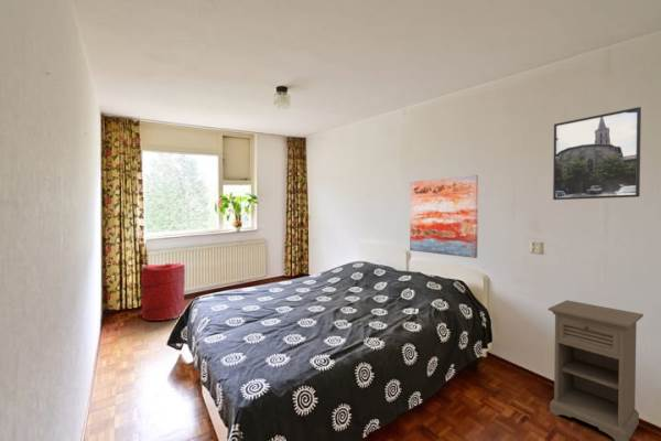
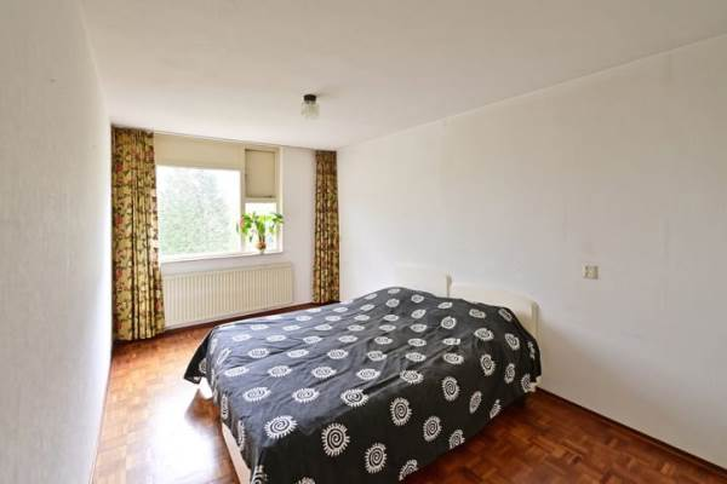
- wall art (441, 216)
- nightstand (593, 364)
- laundry hamper (163, 289)
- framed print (593, 157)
